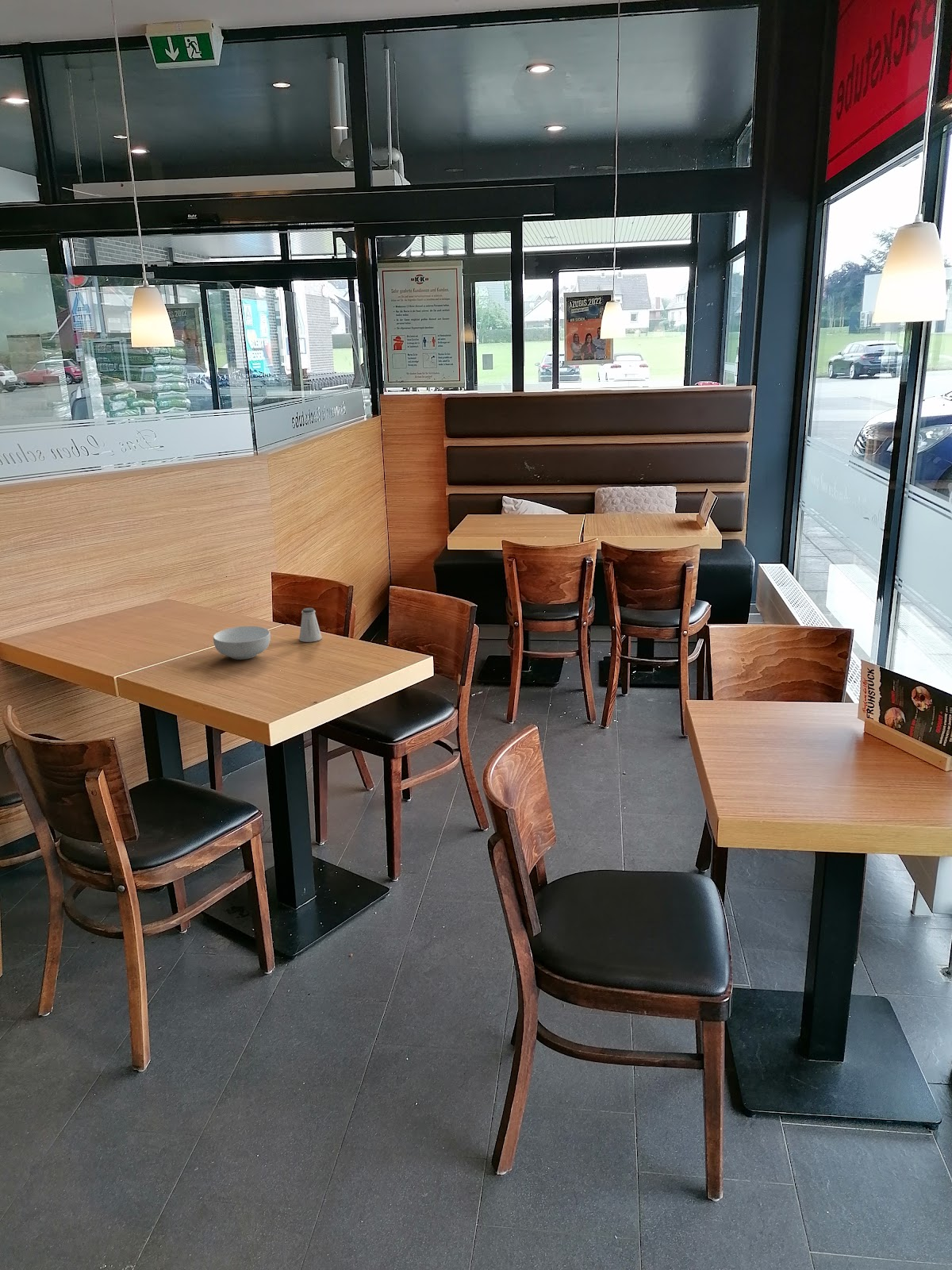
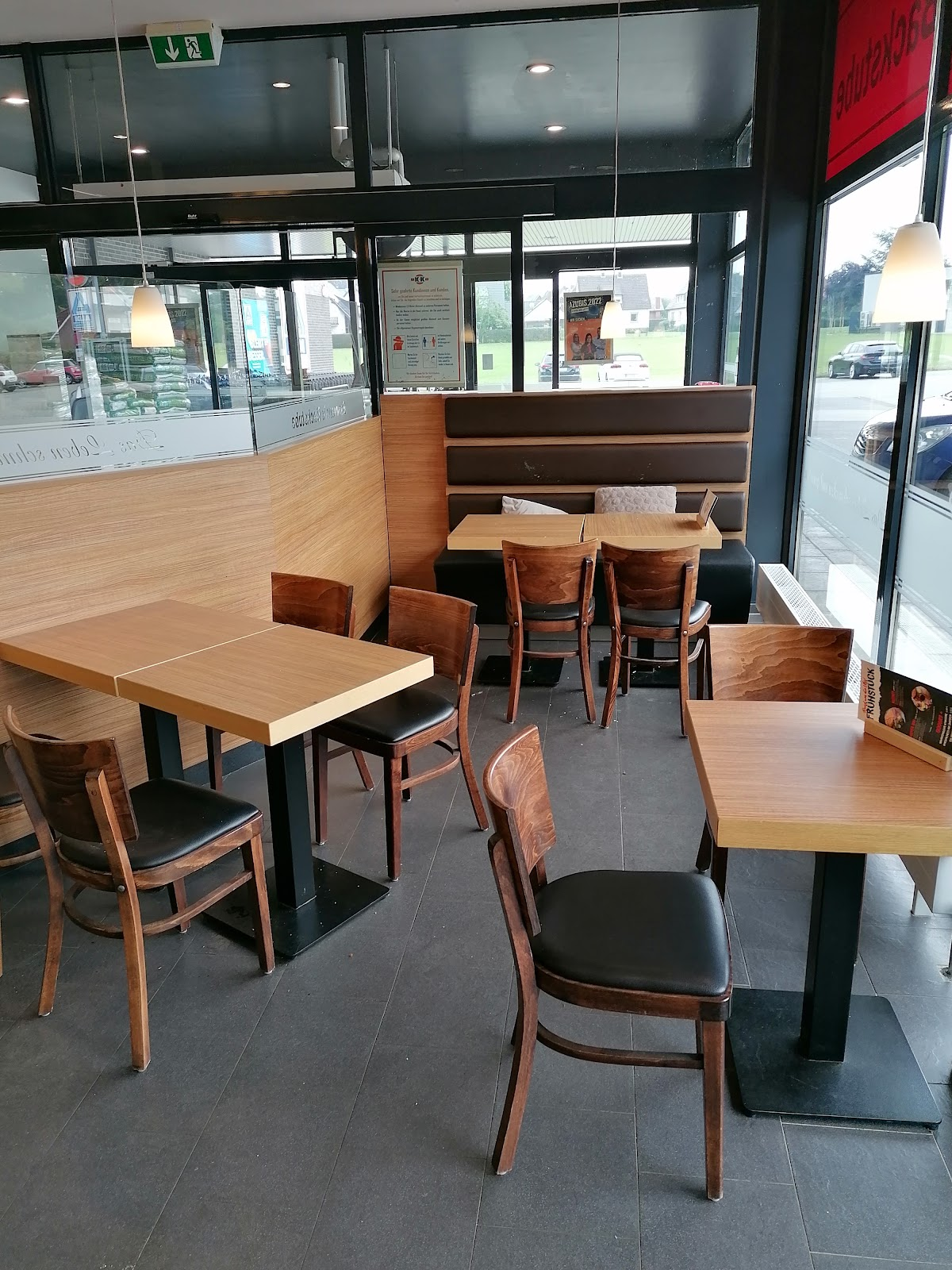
- cereal bowl (242, 645)
- saltshaker (309, 624)
